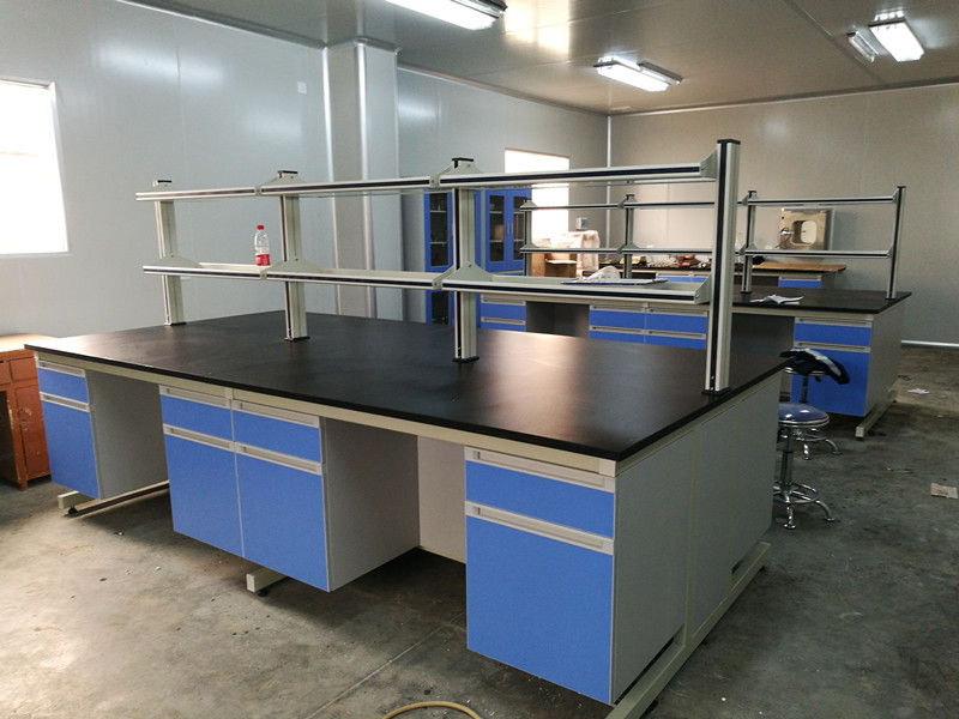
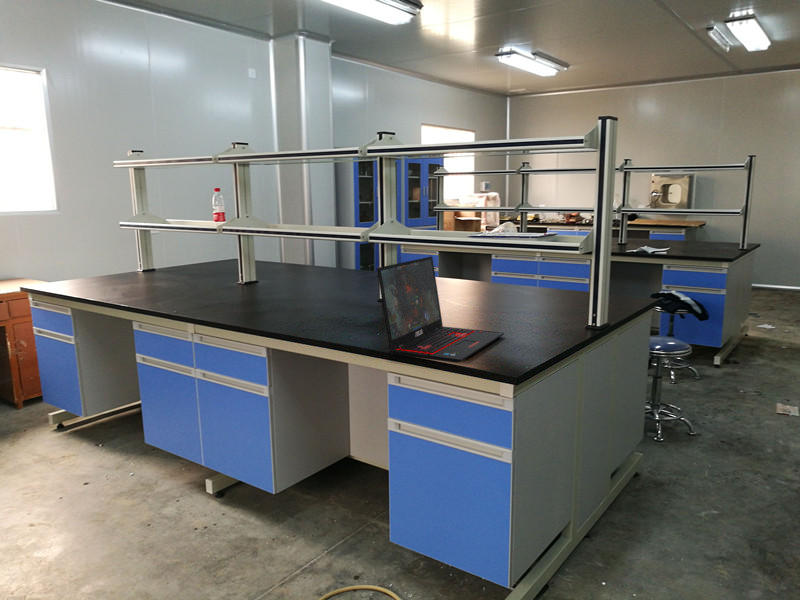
+ laptop (439, 304)
